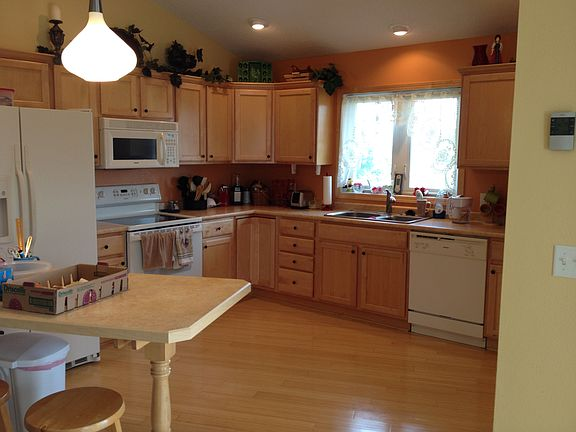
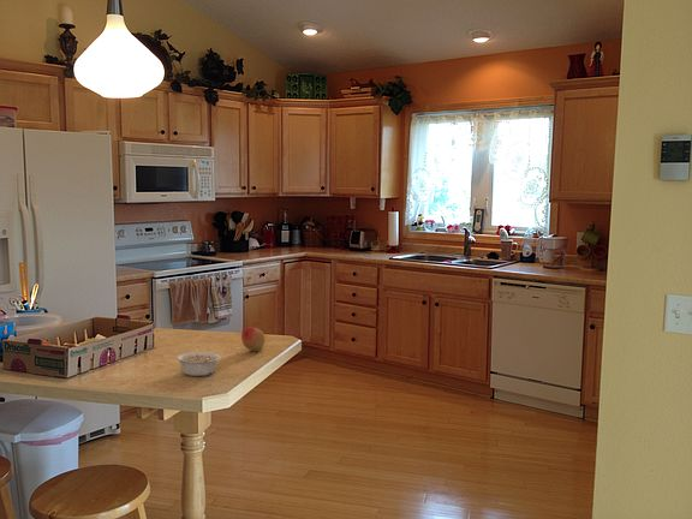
+ legume (199, 363)
+ fruit (252, 339)
